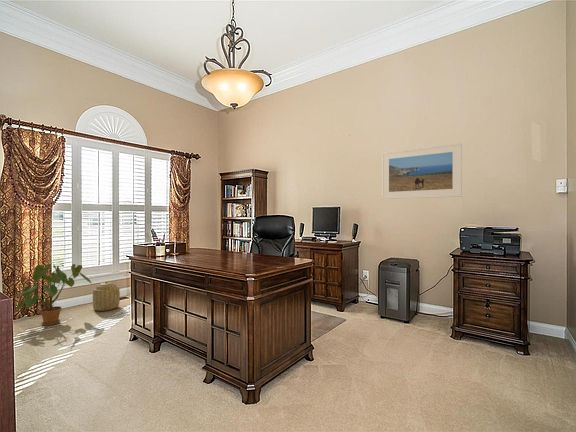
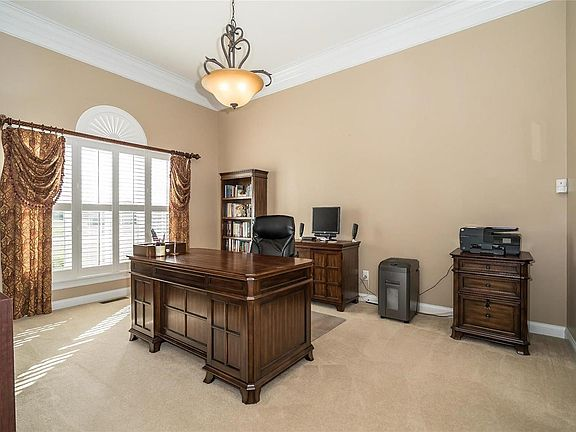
- house plant (55, 291)
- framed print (418, 173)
- basket (106, 294)
